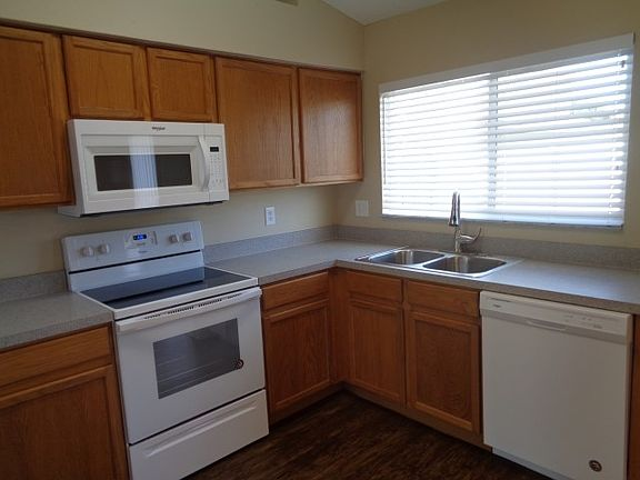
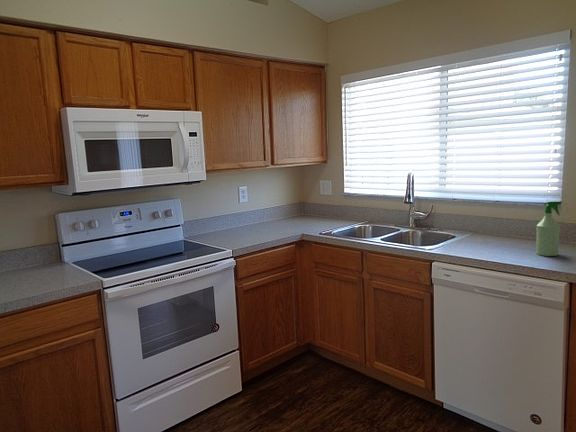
+ spray bottle (548, 228)
